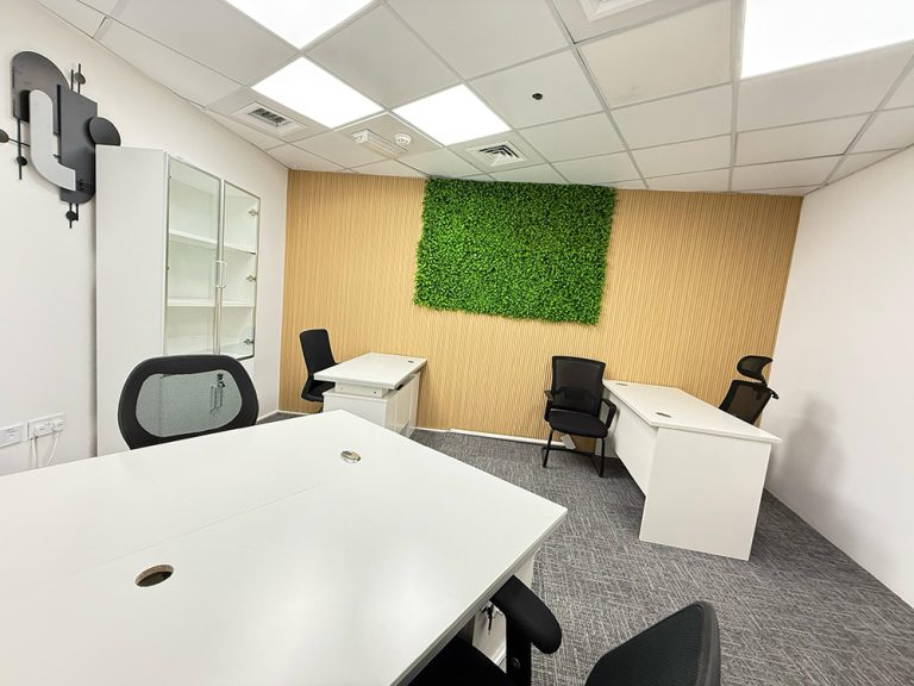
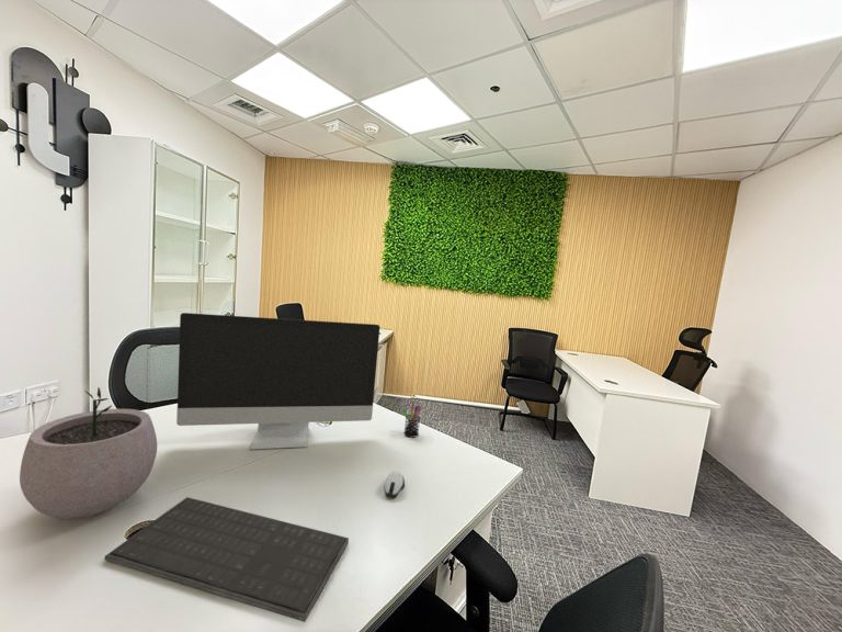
+ computer keyboard (235, 548)
+ computer mouse (395, 482)
+ computer monitor (284, 379)
+ pen holder (410, 419)
+ plant pot (94, 448)
